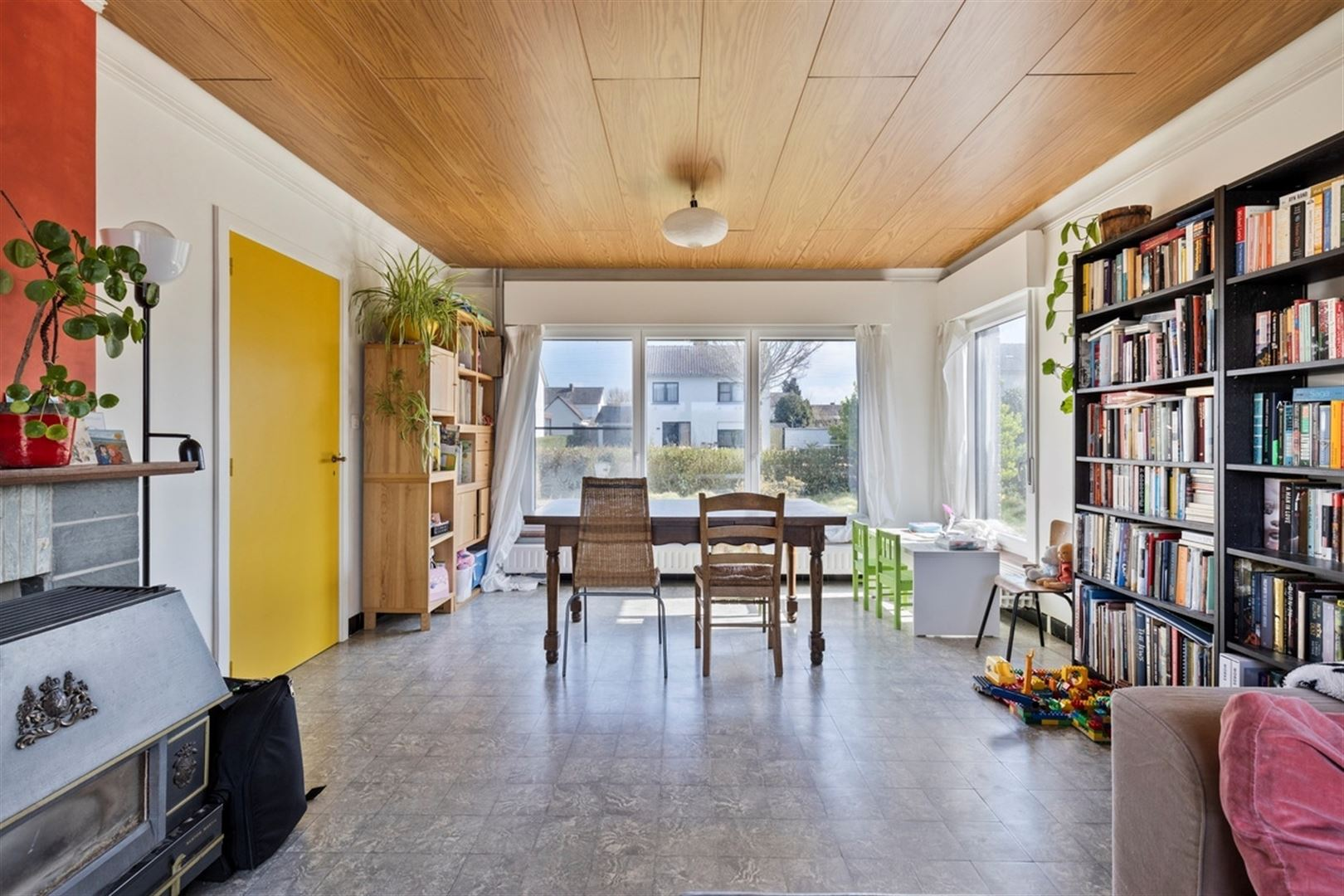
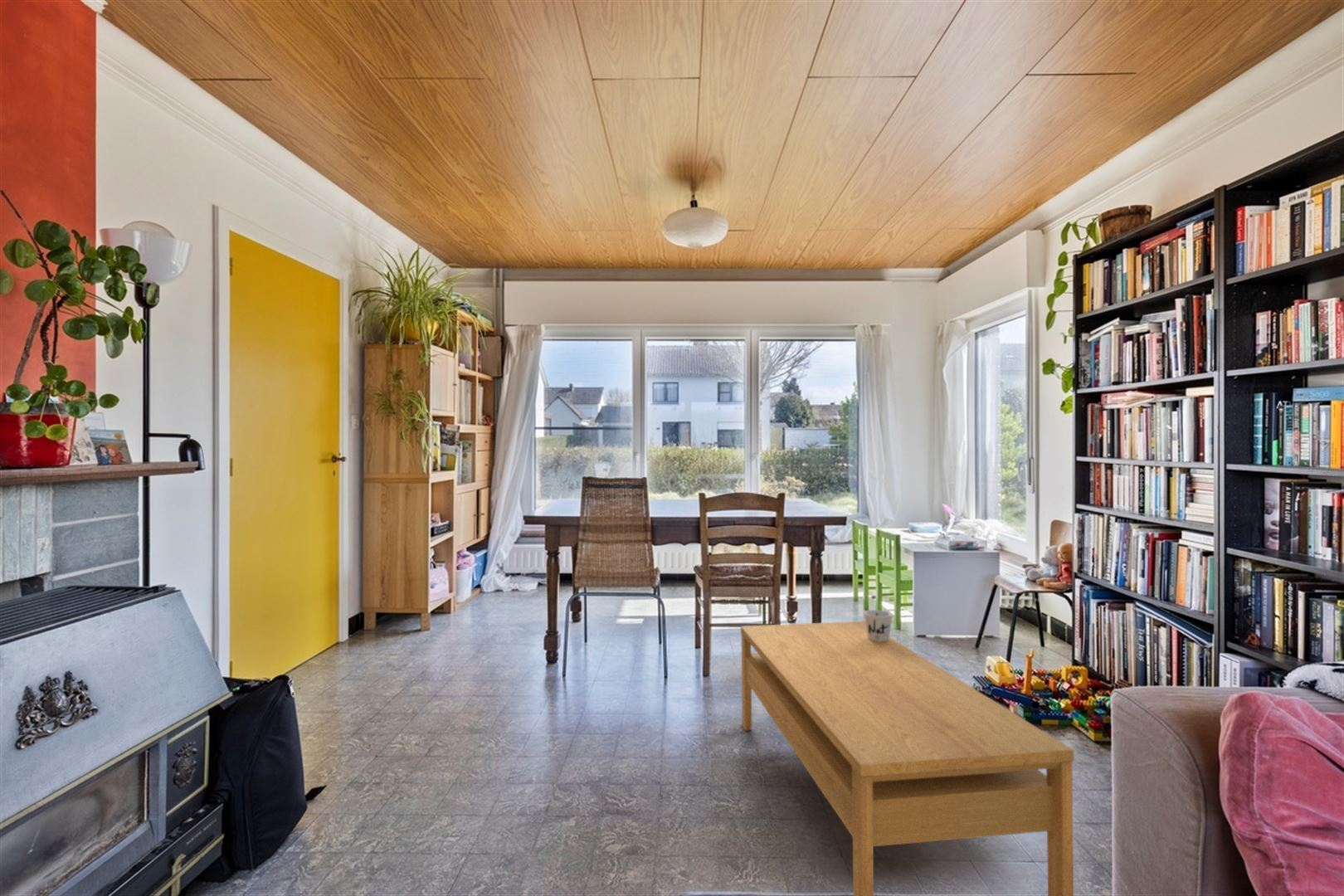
+ coffee table (863, 734)
+ mug (878, 624)
